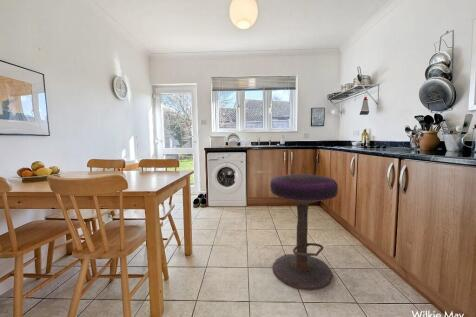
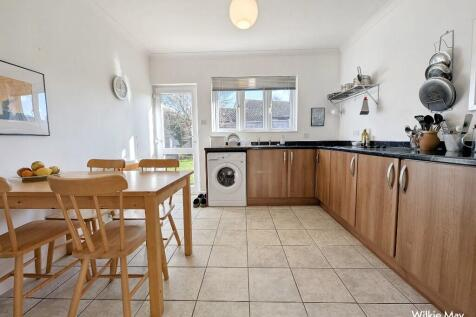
- stool (302, 224)
